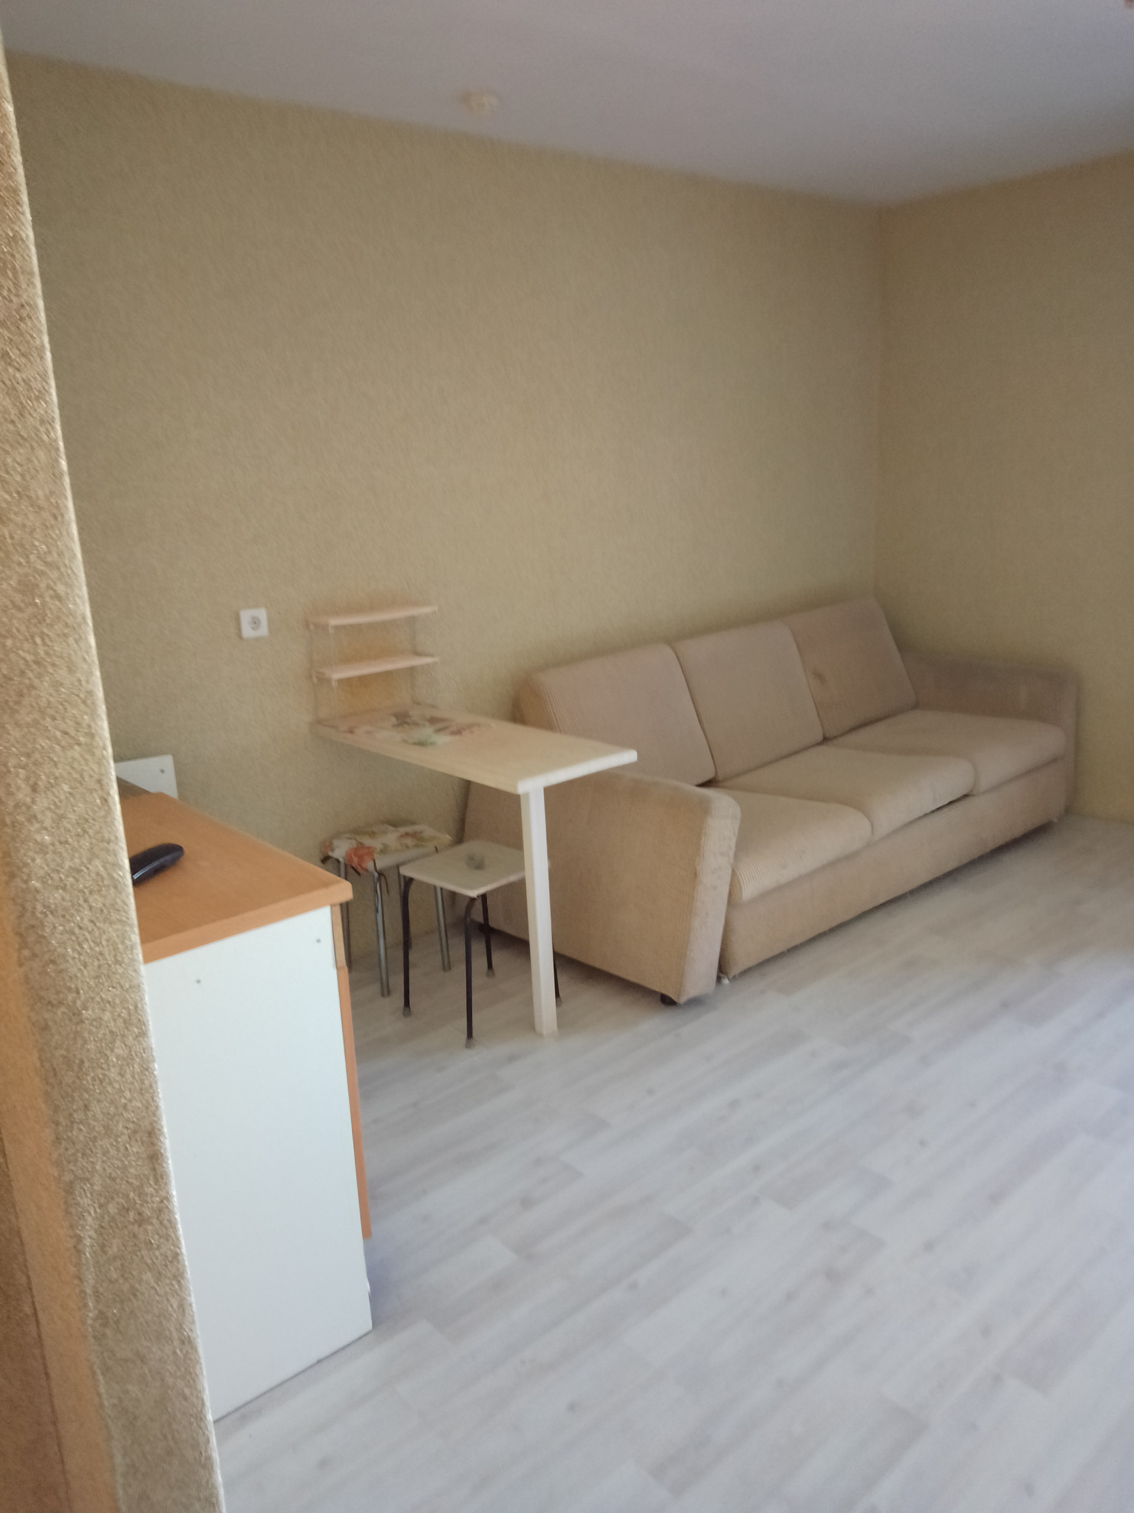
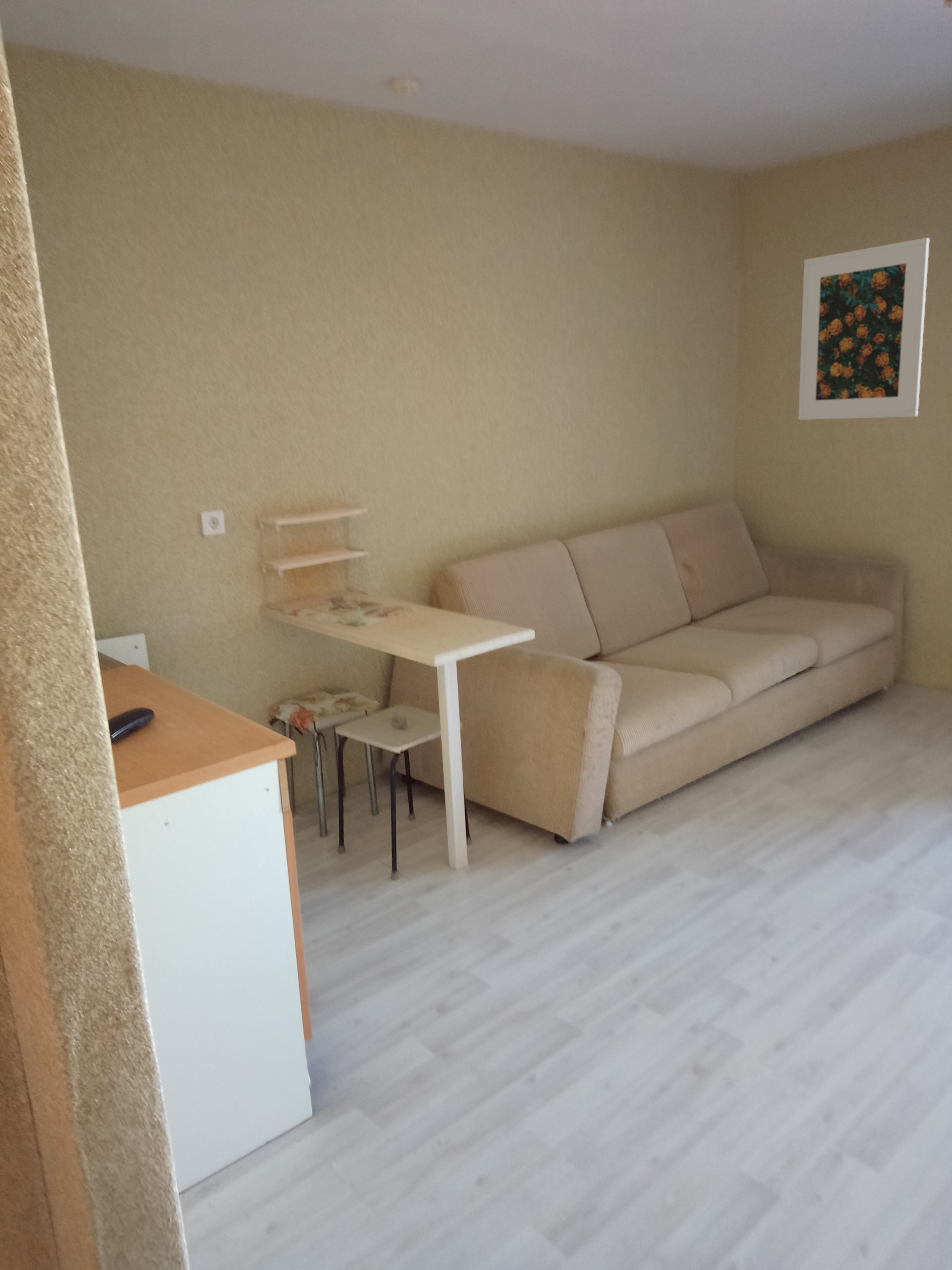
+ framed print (859, 335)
